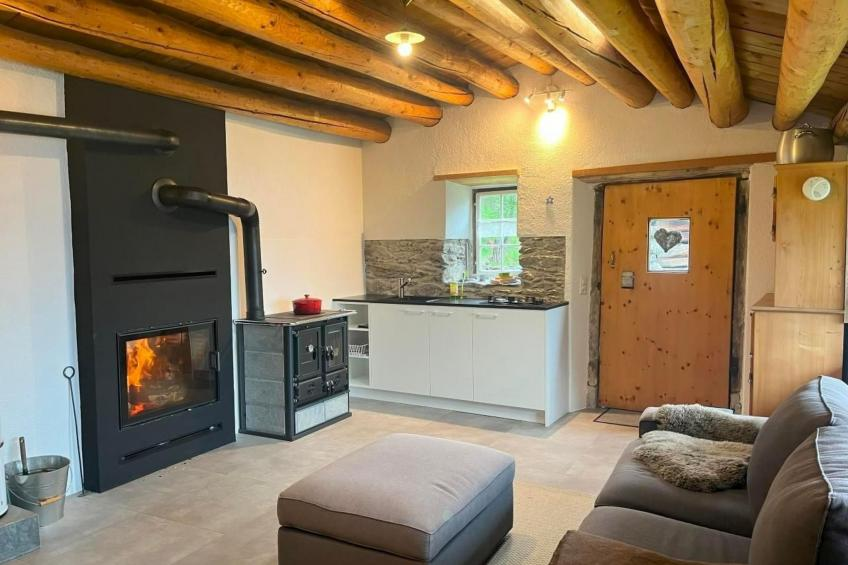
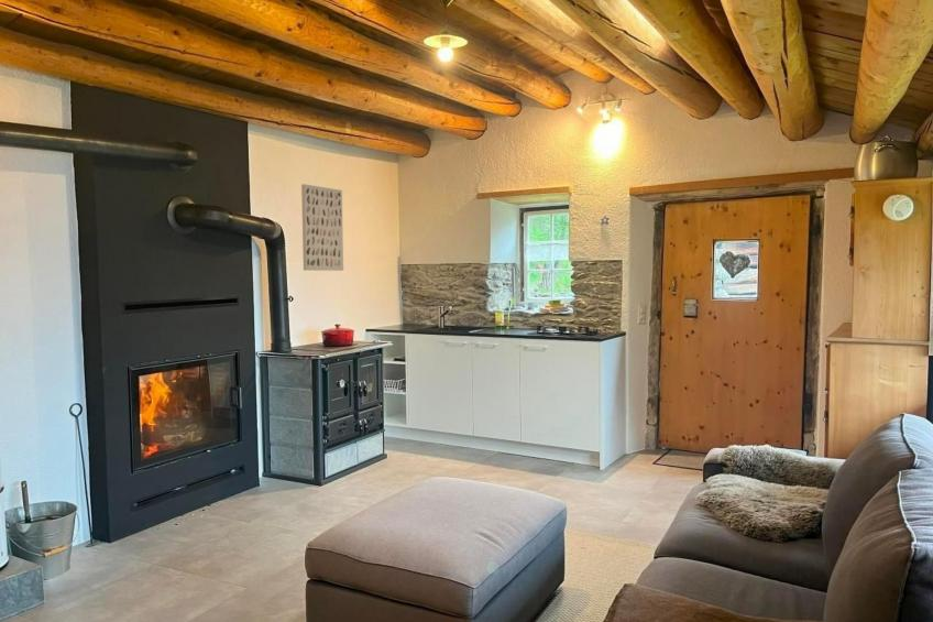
+ wall art (322, 229)
